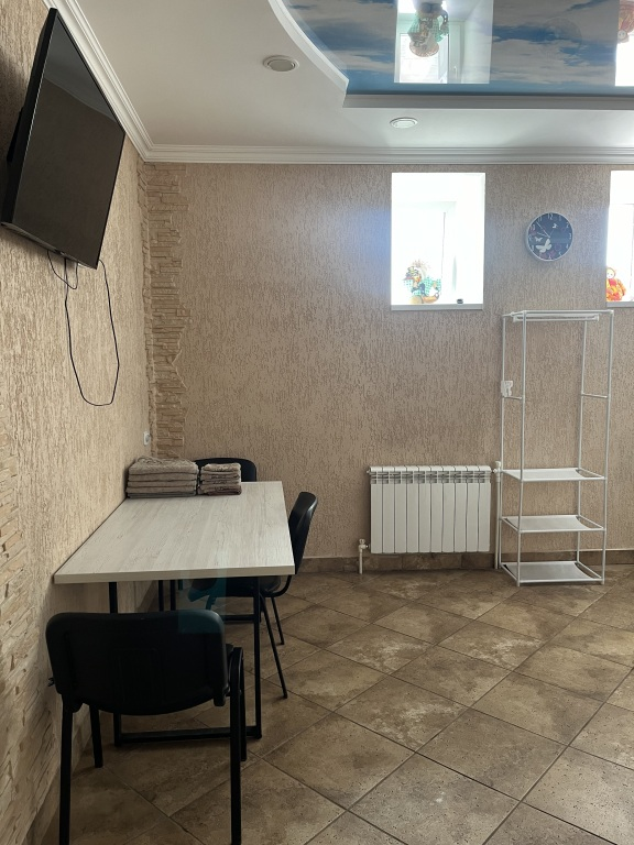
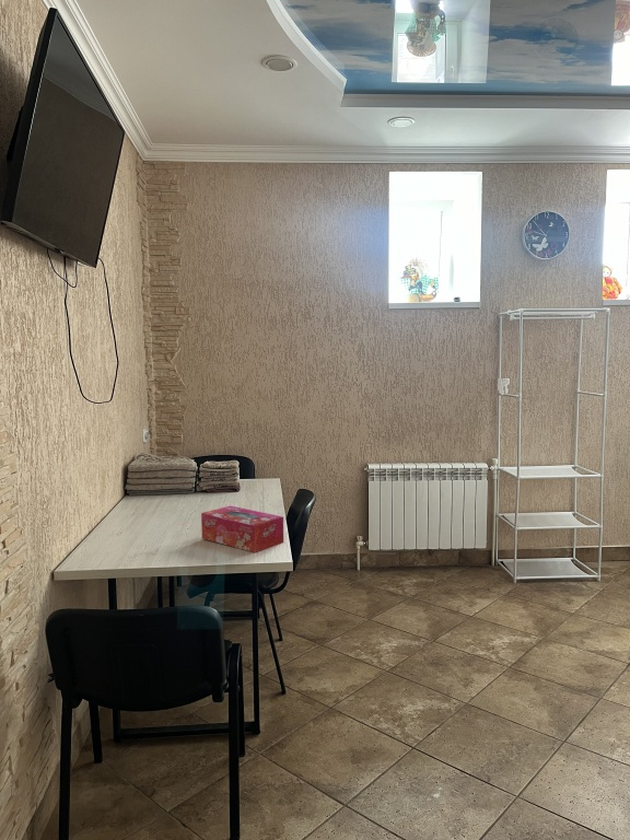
+ tissue box (242, 527)
